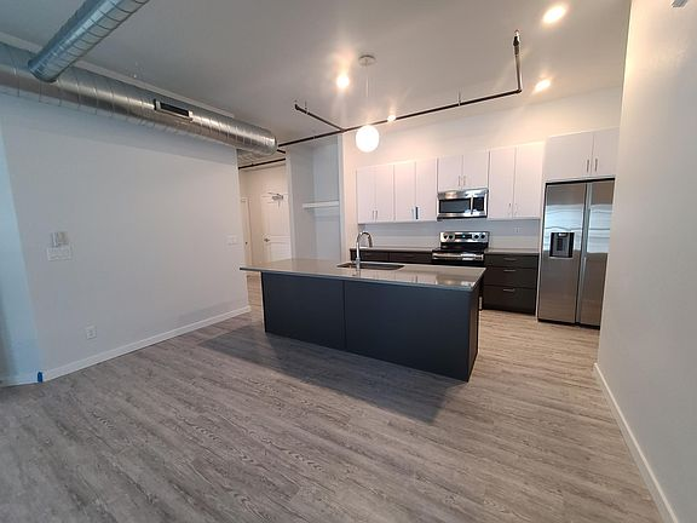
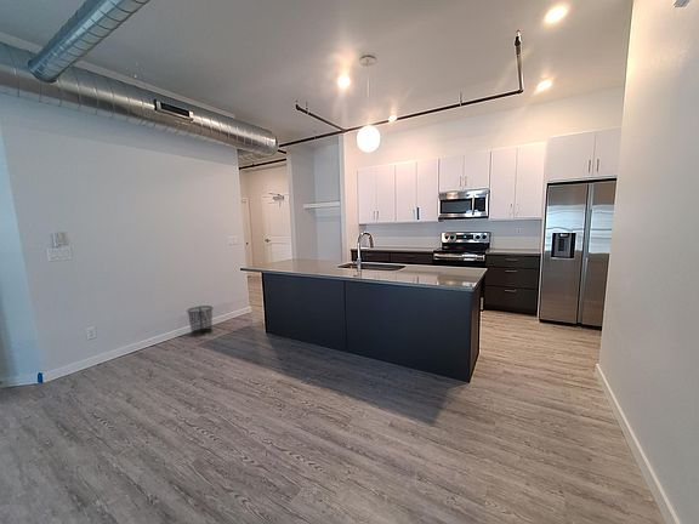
+ trash can (200, 320)
